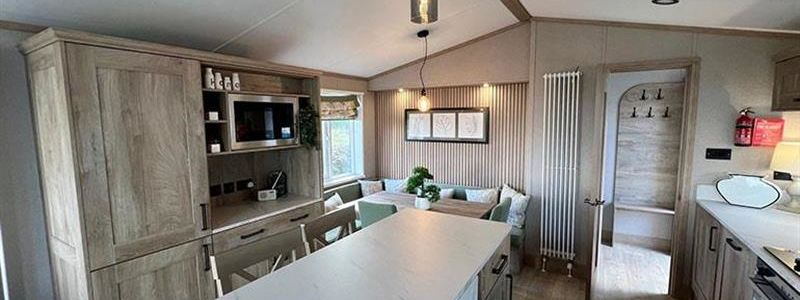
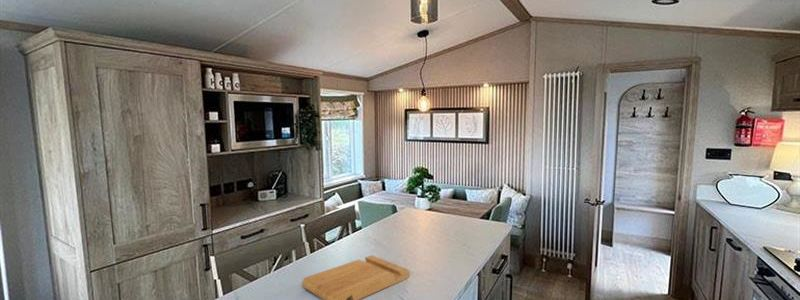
+ cutting board (357, 278)
